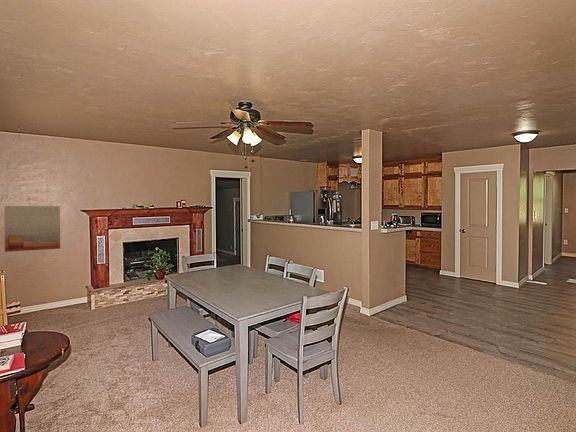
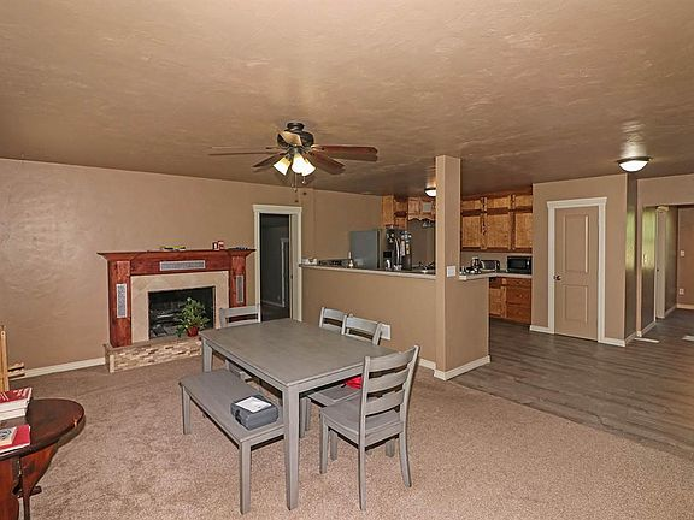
- wall art (33, 228)
